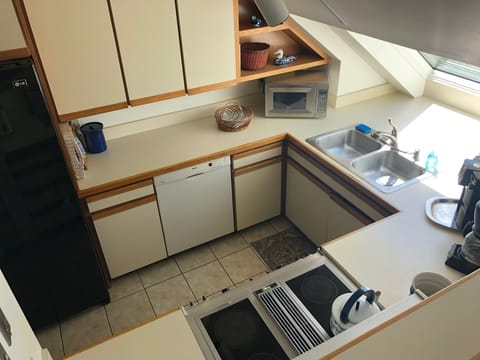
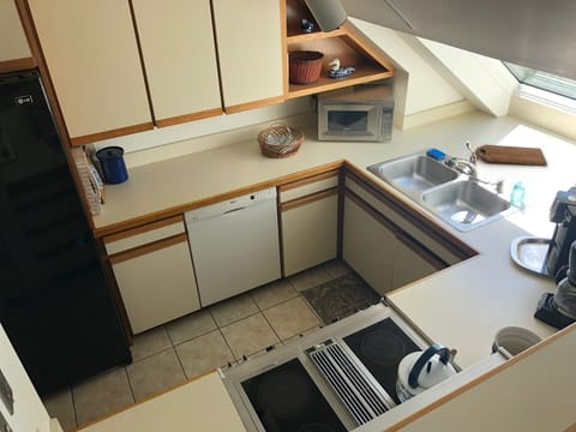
+ cutting board (509, 154)
